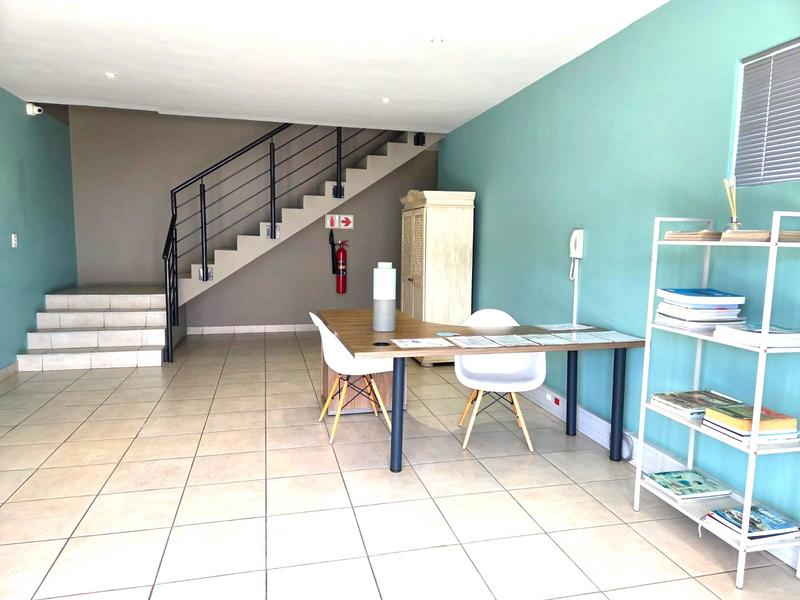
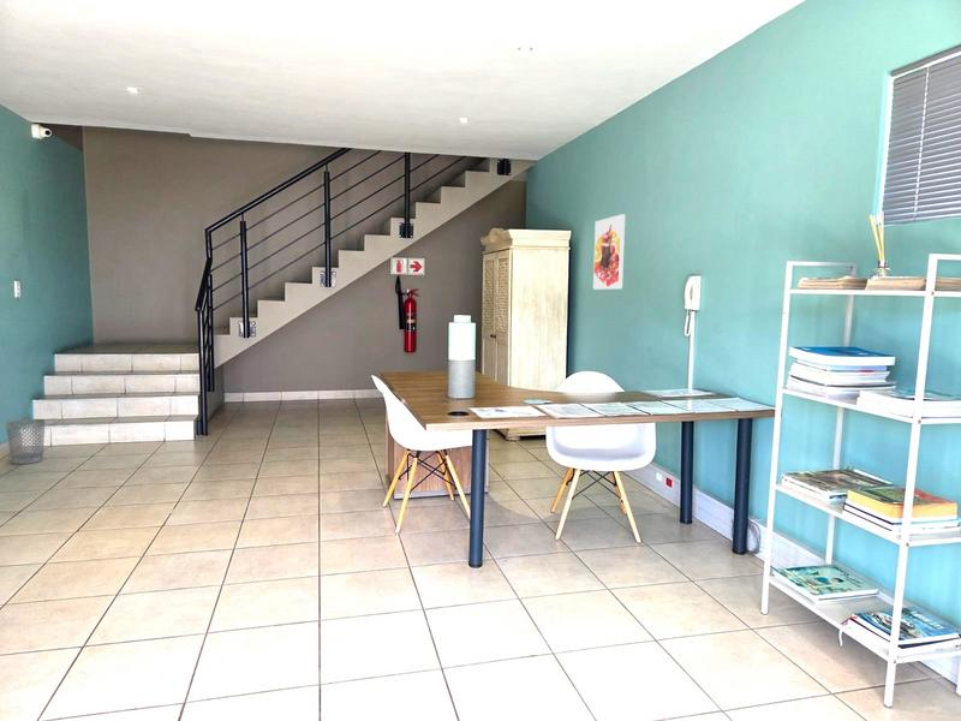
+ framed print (608, 254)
+ wastebasket (26, 441)
